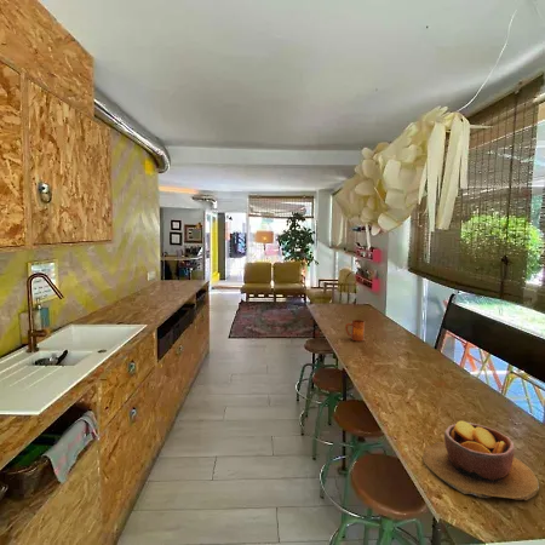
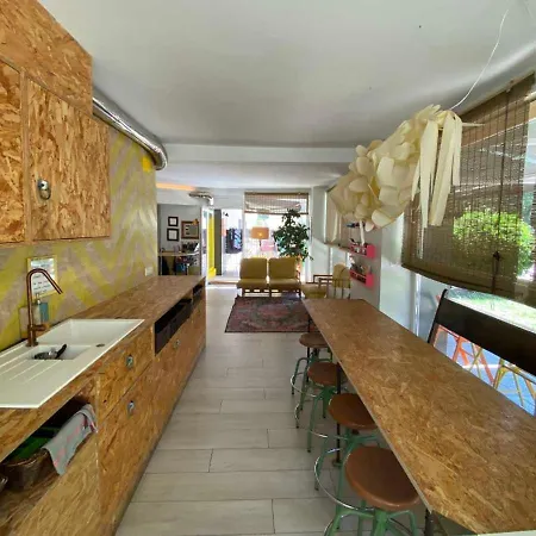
- mug (354, 329)
- bowl (476, 449)
